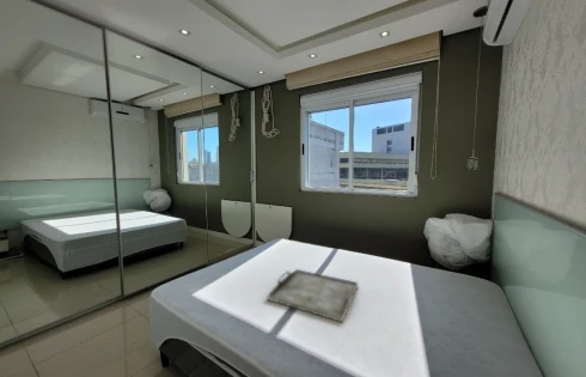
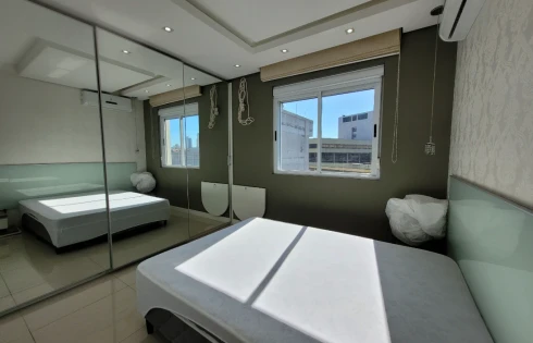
- serving tray (315, 286)
